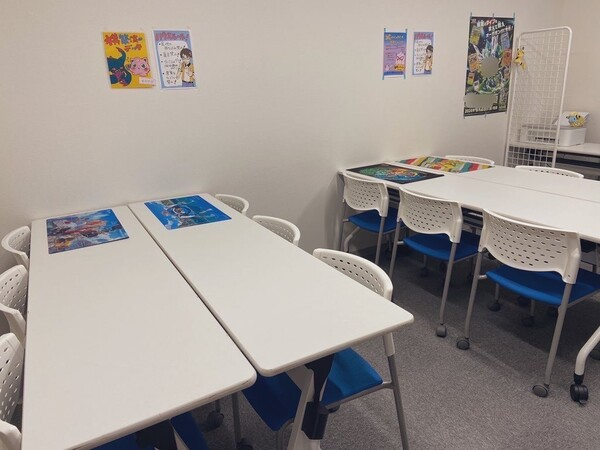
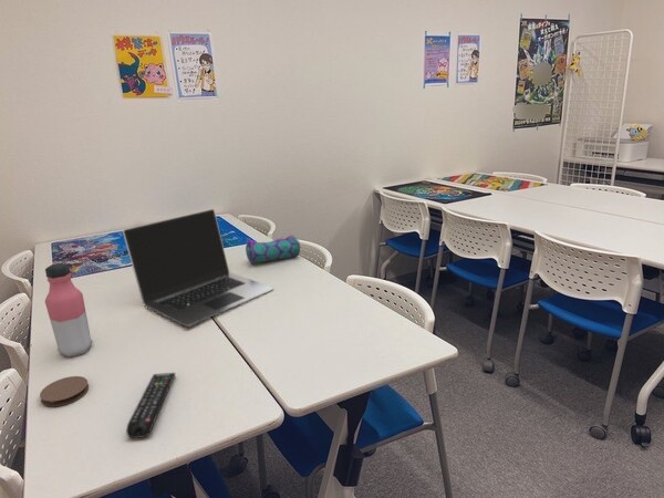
+ pencil case (272, 248)
+ coaster (64, 390)
+ remote control (153, 400)
+ water bottle (66, 309)
+ laptop (201, 260)
